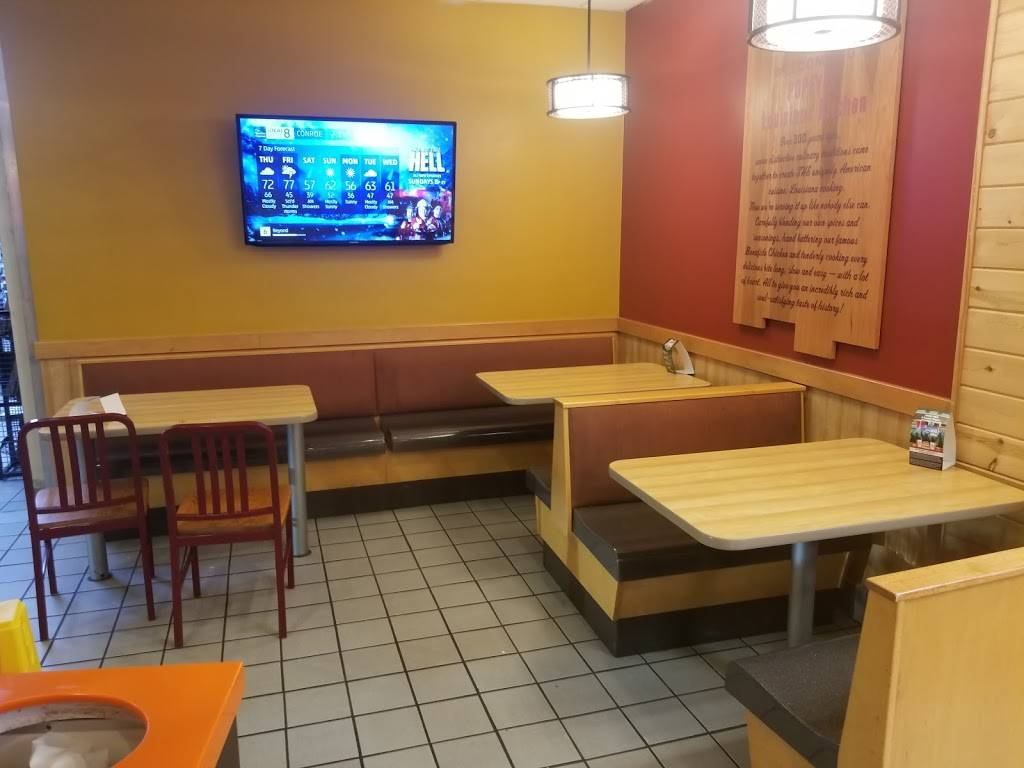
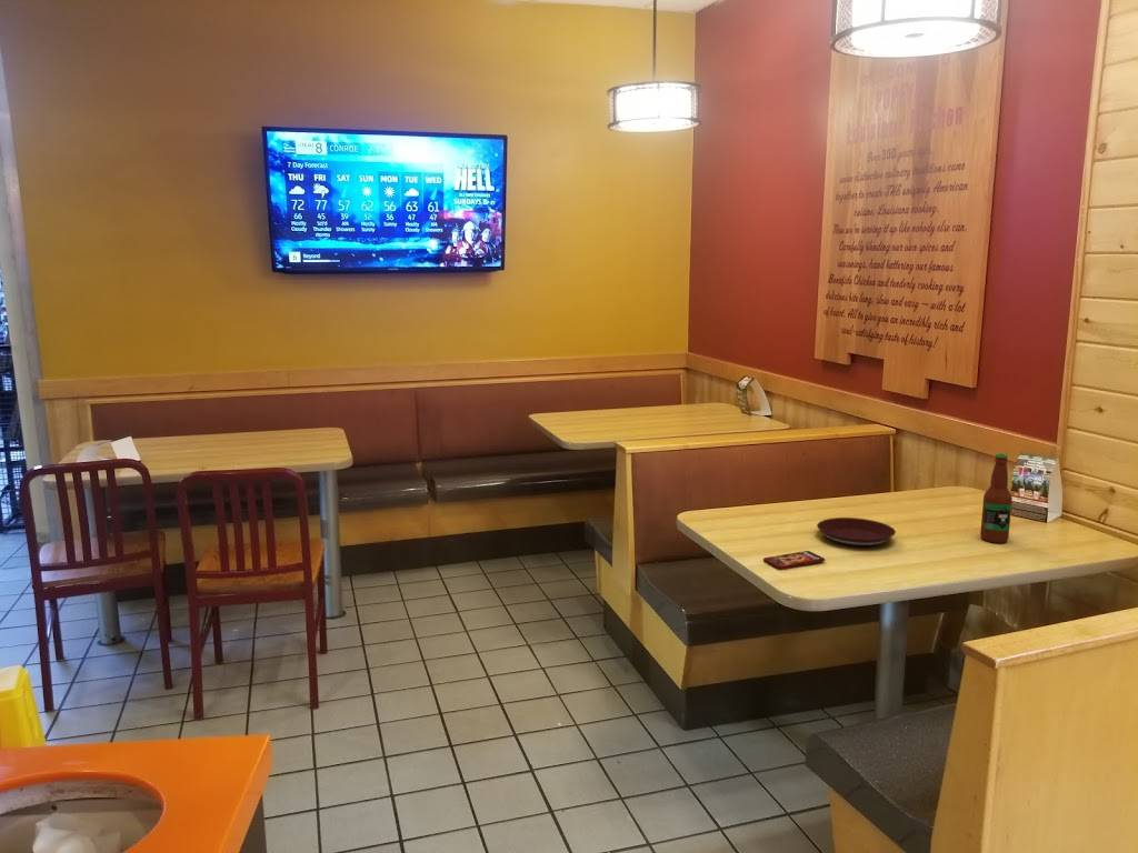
+ bottle (997, 496)
+ smartphone (793, 559)
+ plate (855, 533)
